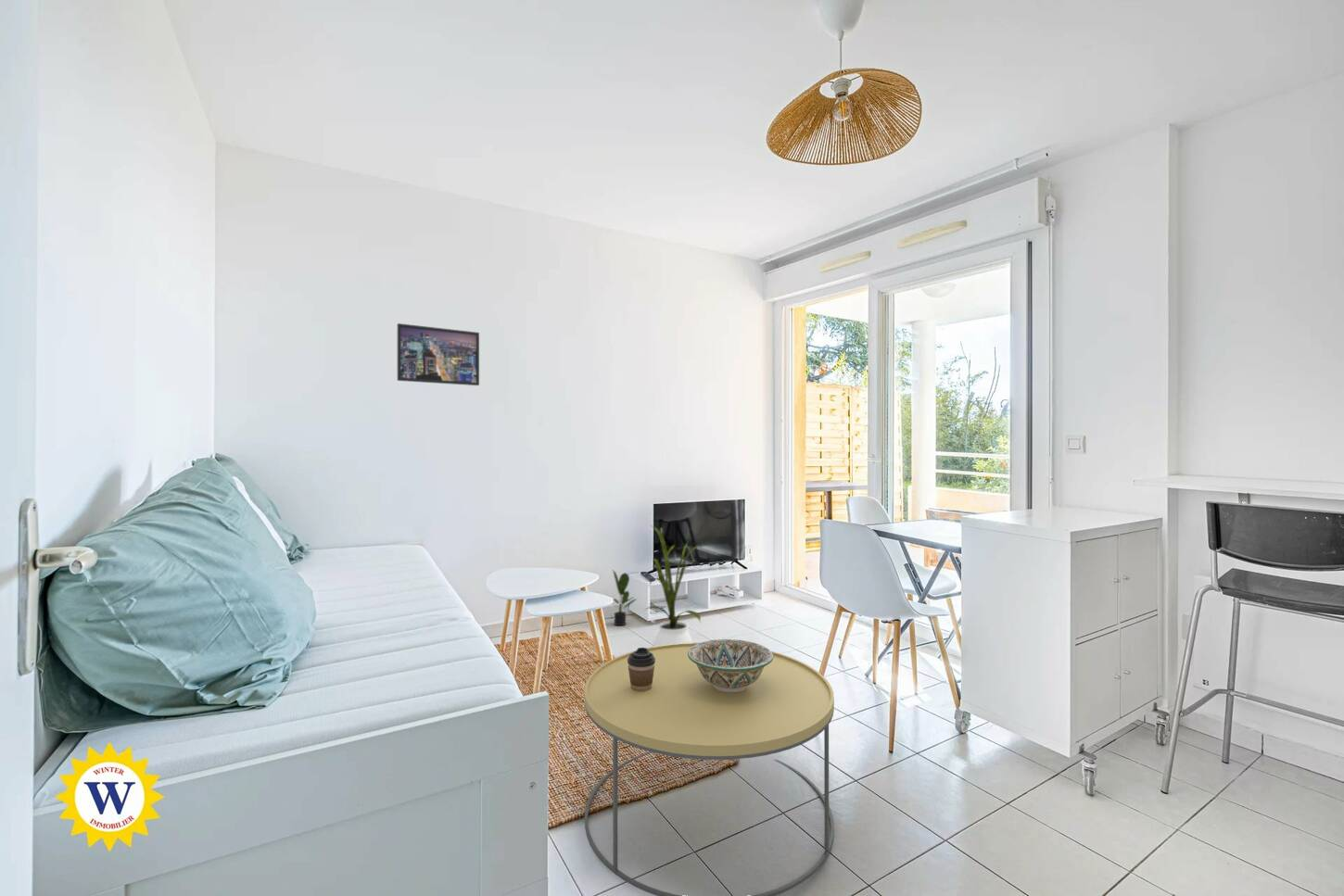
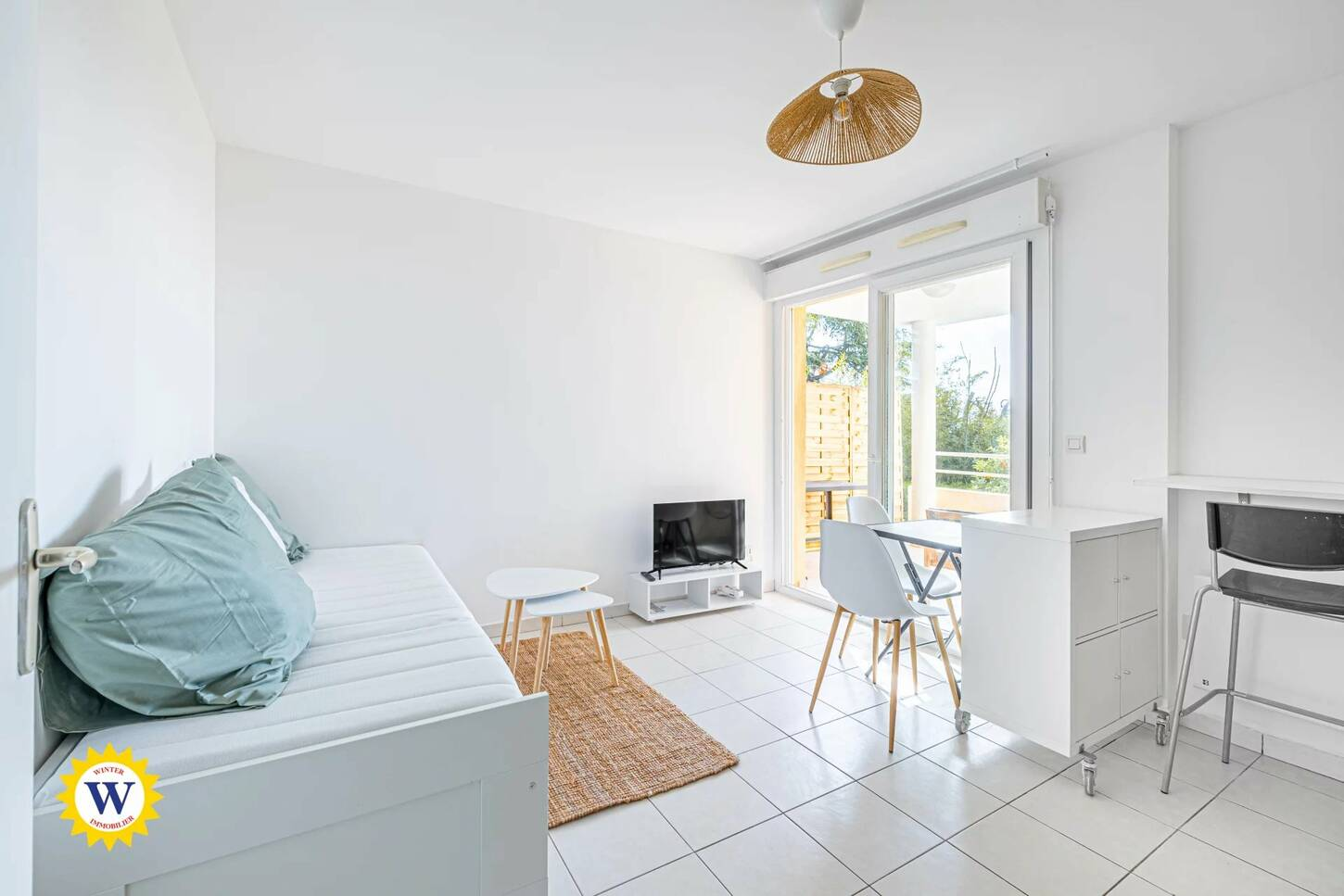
- house plant (671, 592)
- coffee cup (640, 665)
- coffee table (707, 746)
- decorative bowl (729, 665)
- potted plant (623, 597)
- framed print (439, 355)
